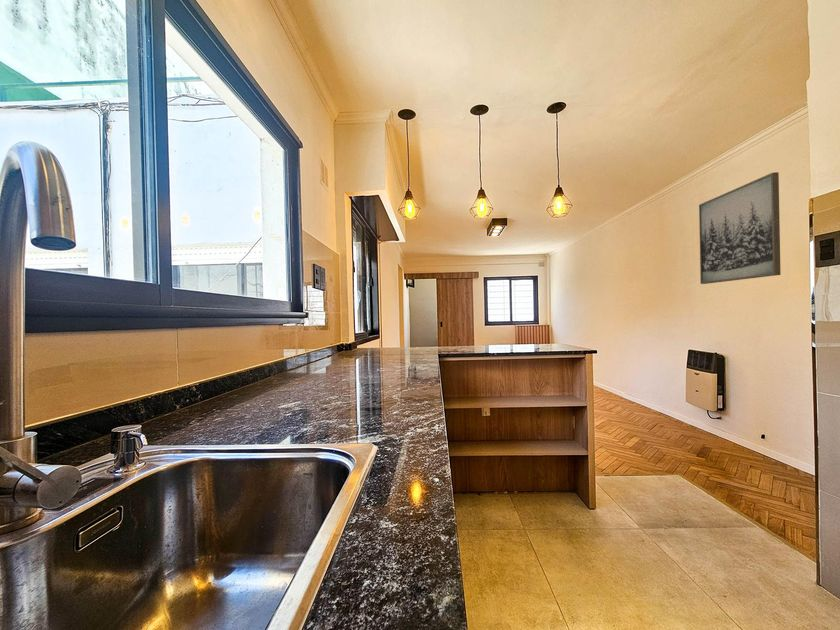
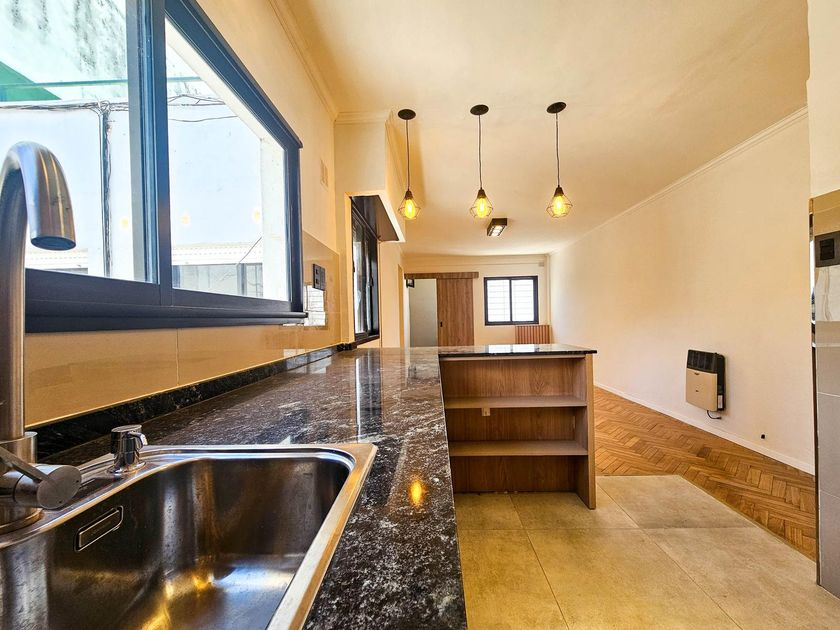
- wall art (734, 235)
